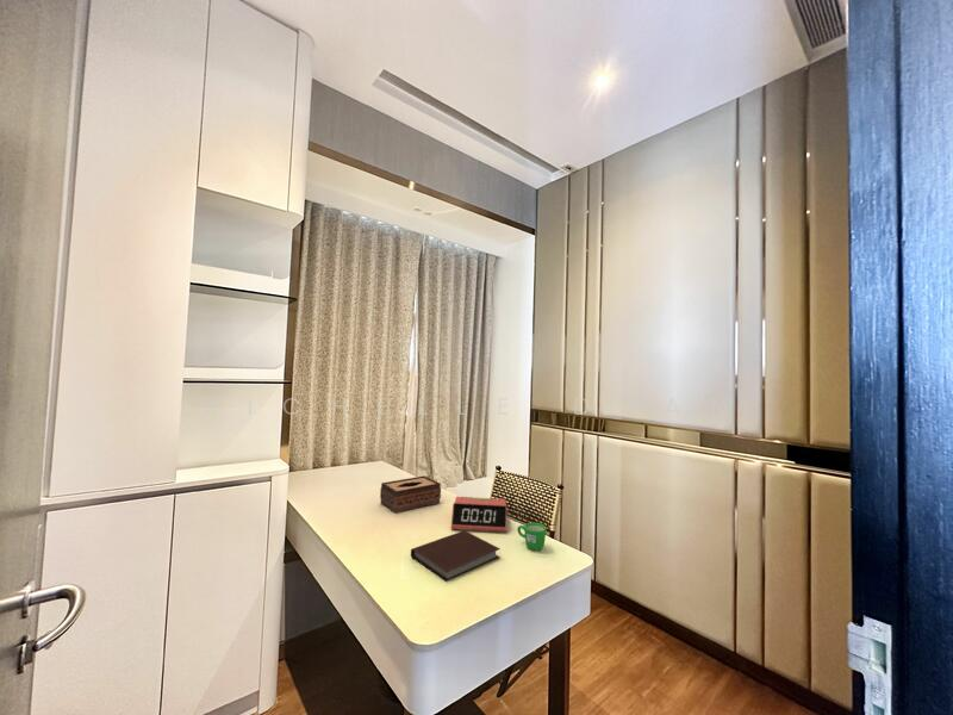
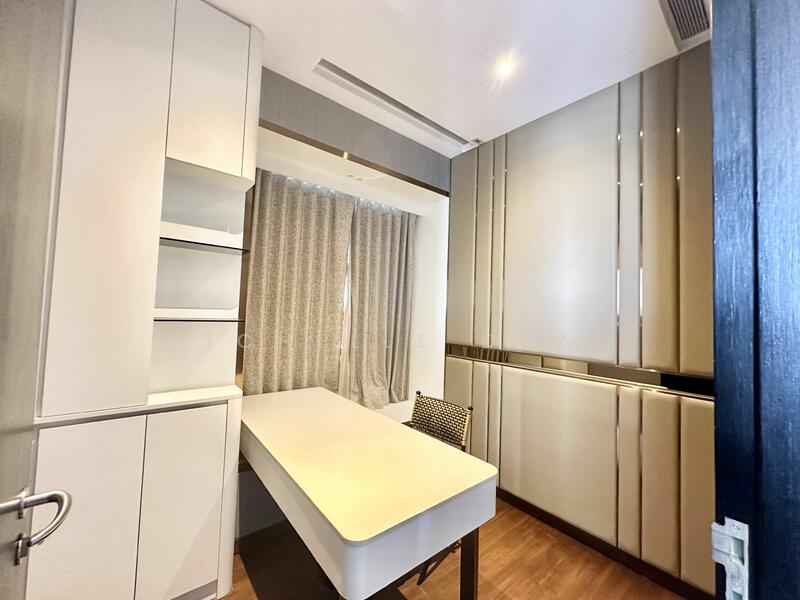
- alarm clock (479, 511)
- tissue box (410, 492)
- notebook (455, 552)
- mug (530, 535)
